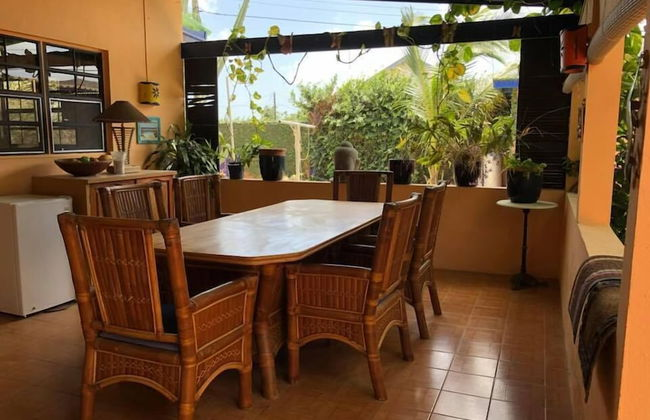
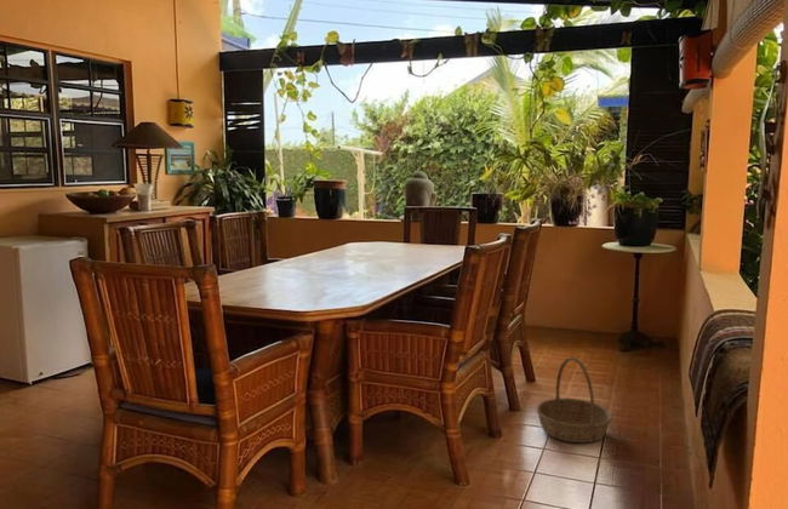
+ basket (573, 399)
